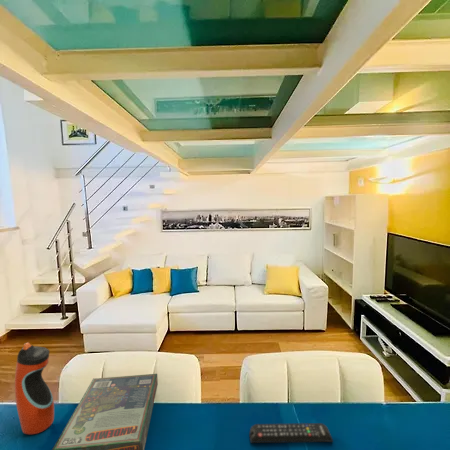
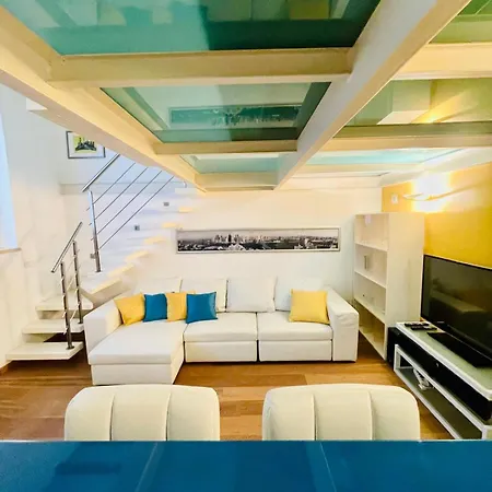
- remote control (290, 434)
- water bottle (34, 385)
- board game (114, 411)
